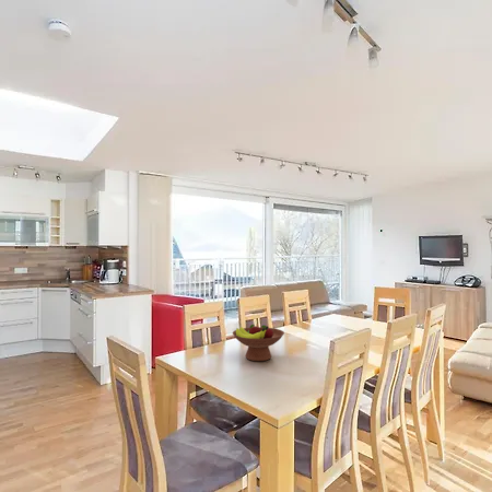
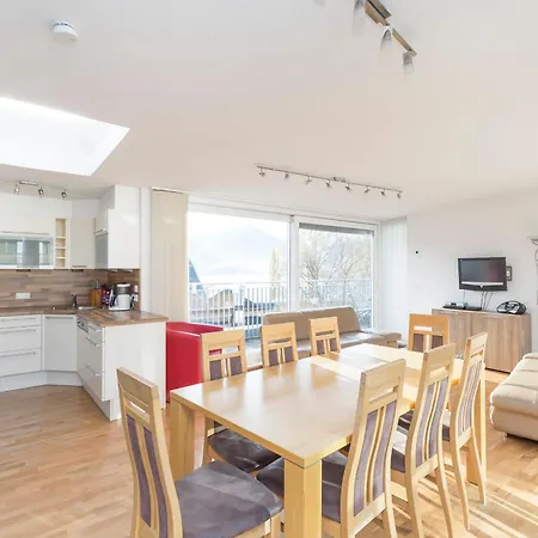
- fruit bowl (258, 340)
